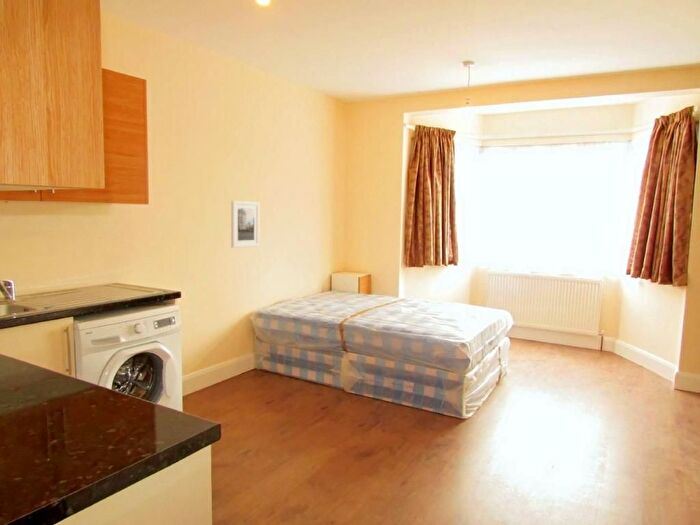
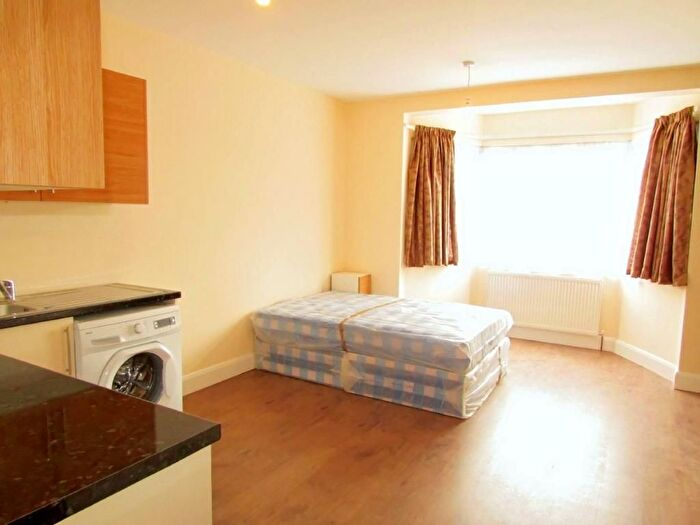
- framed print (245, 224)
